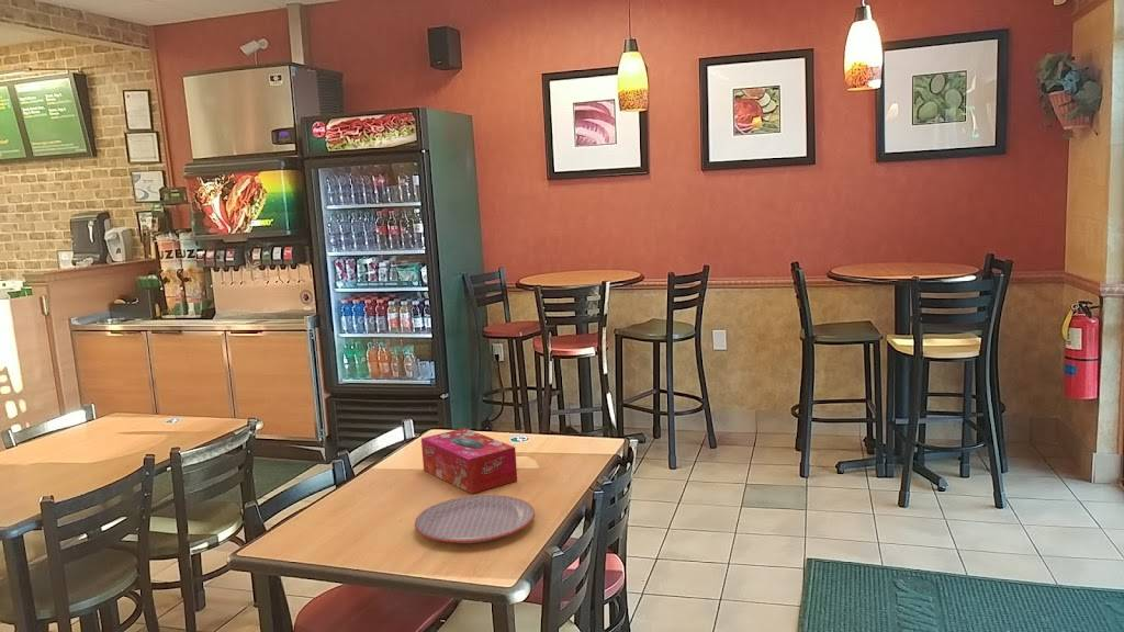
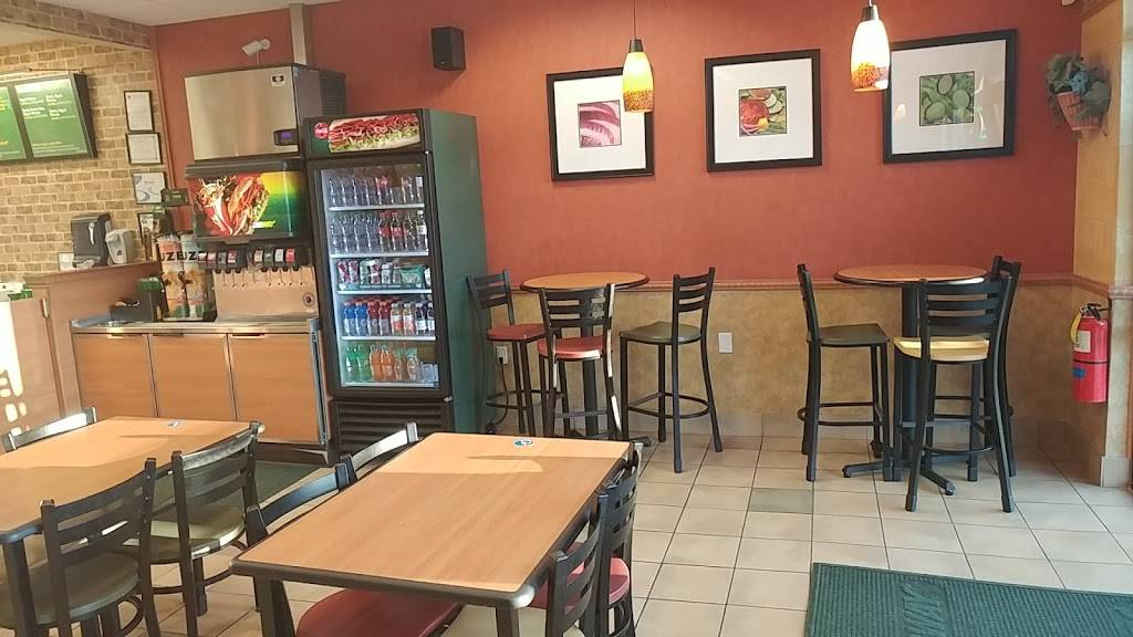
- plate (475, 520)
- tissue box (468, 459)
